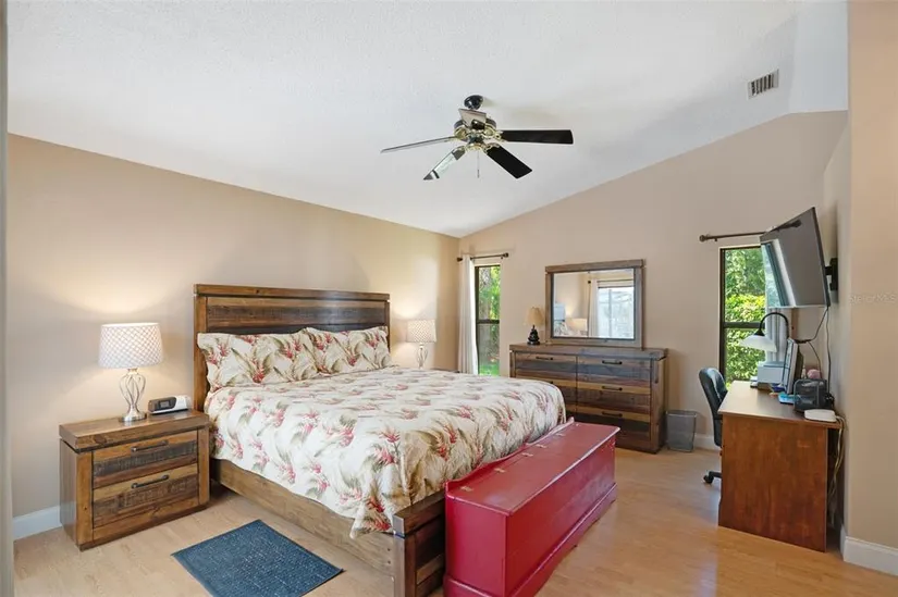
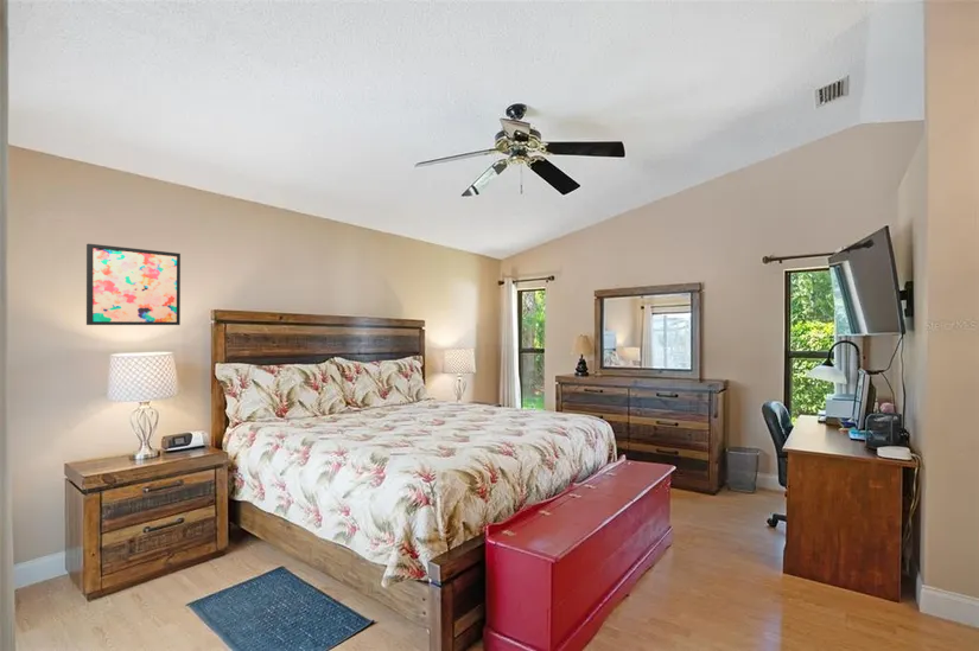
+ wall art (135, 287)
